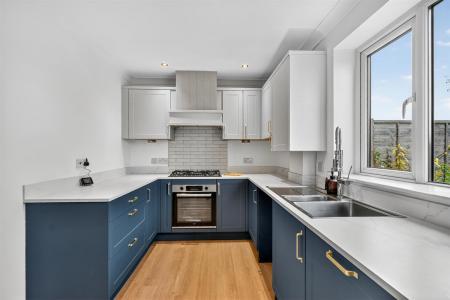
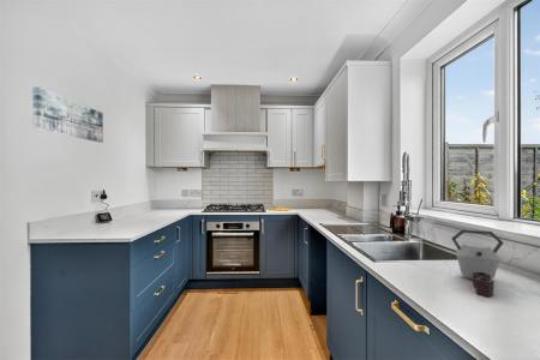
+ wall art (73, 119)
+ kettle (479, 258)
